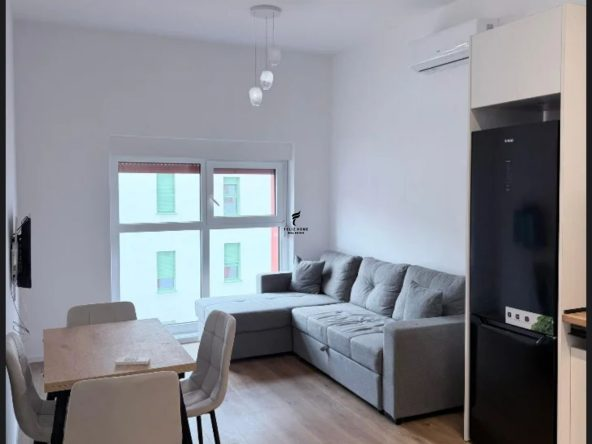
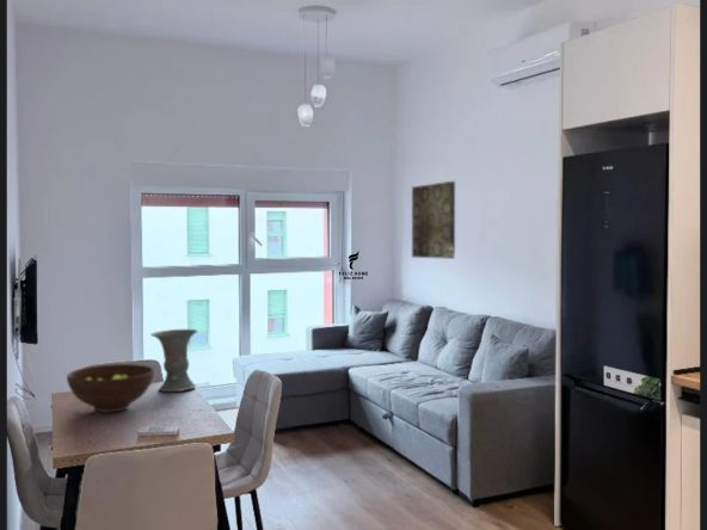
+ vase (174, 359)
+ fruit bowl (111, 390)
+ wall art (432, 221)
